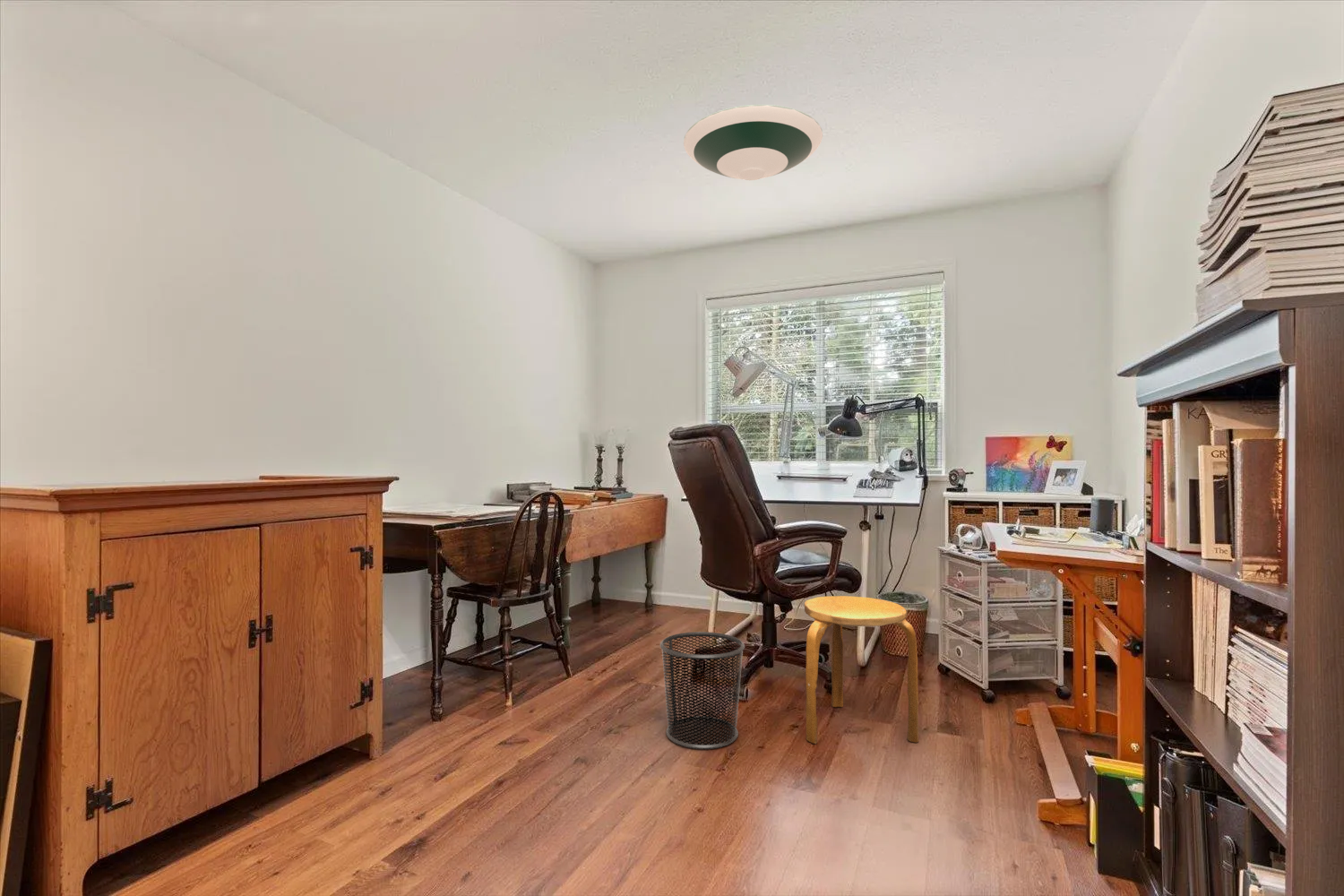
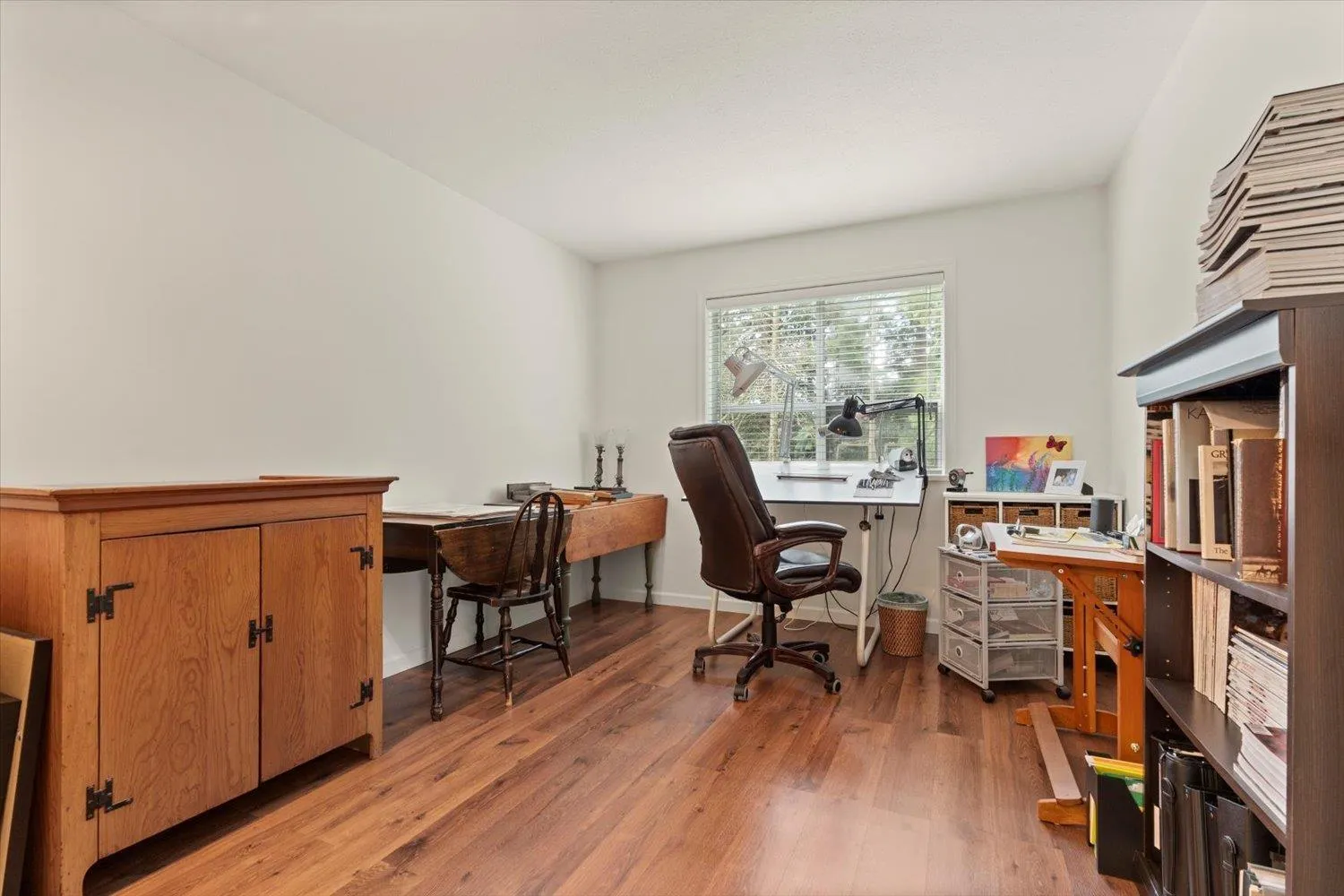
- stool (842, 666)
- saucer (752, 159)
- waste bin (702, 687)
